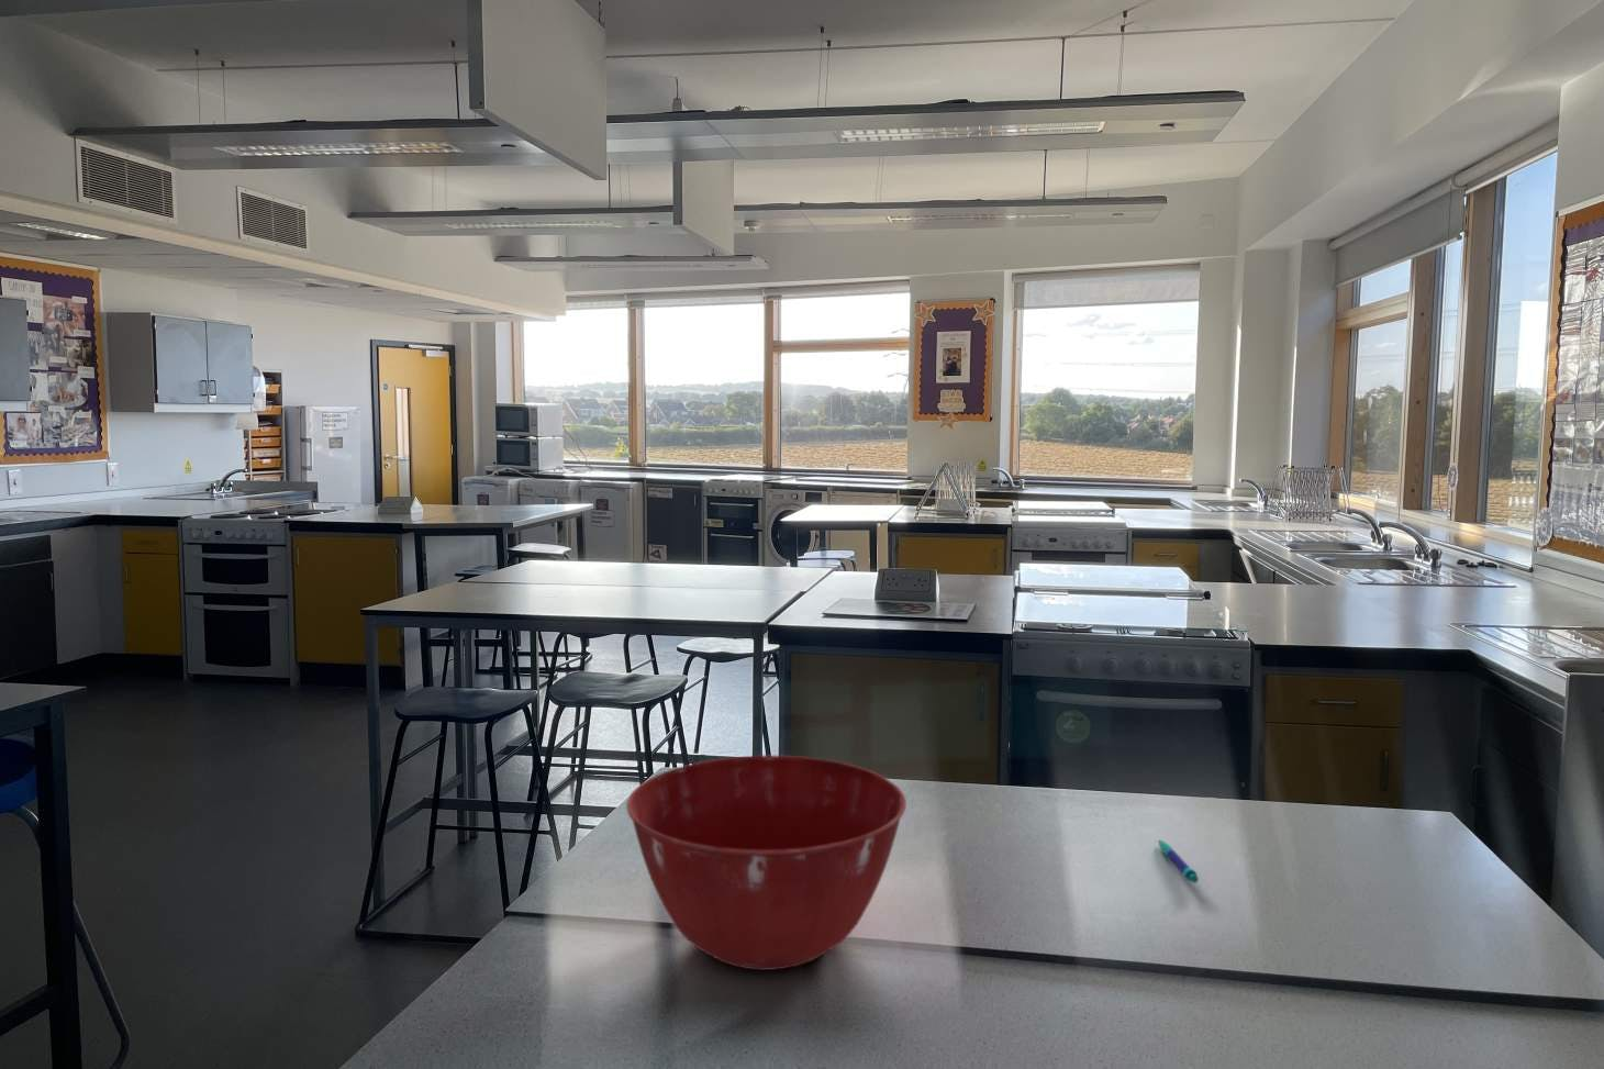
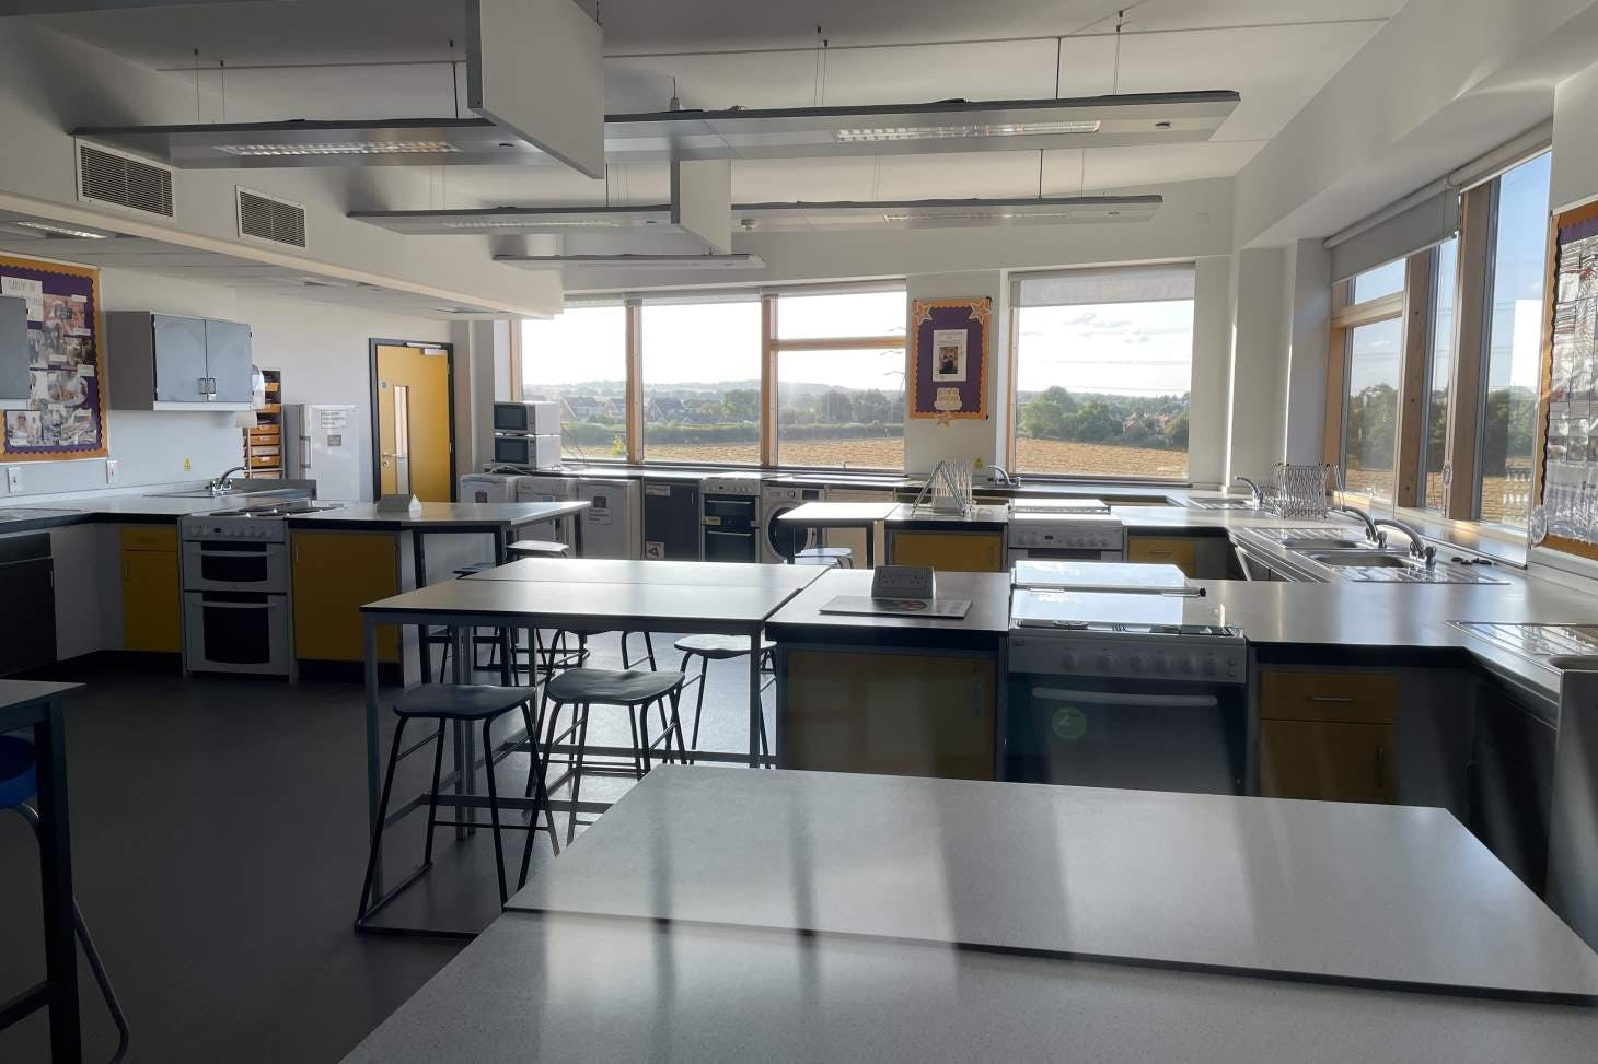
- mixing bowl (766, 867)
- pen (1176, 857)
